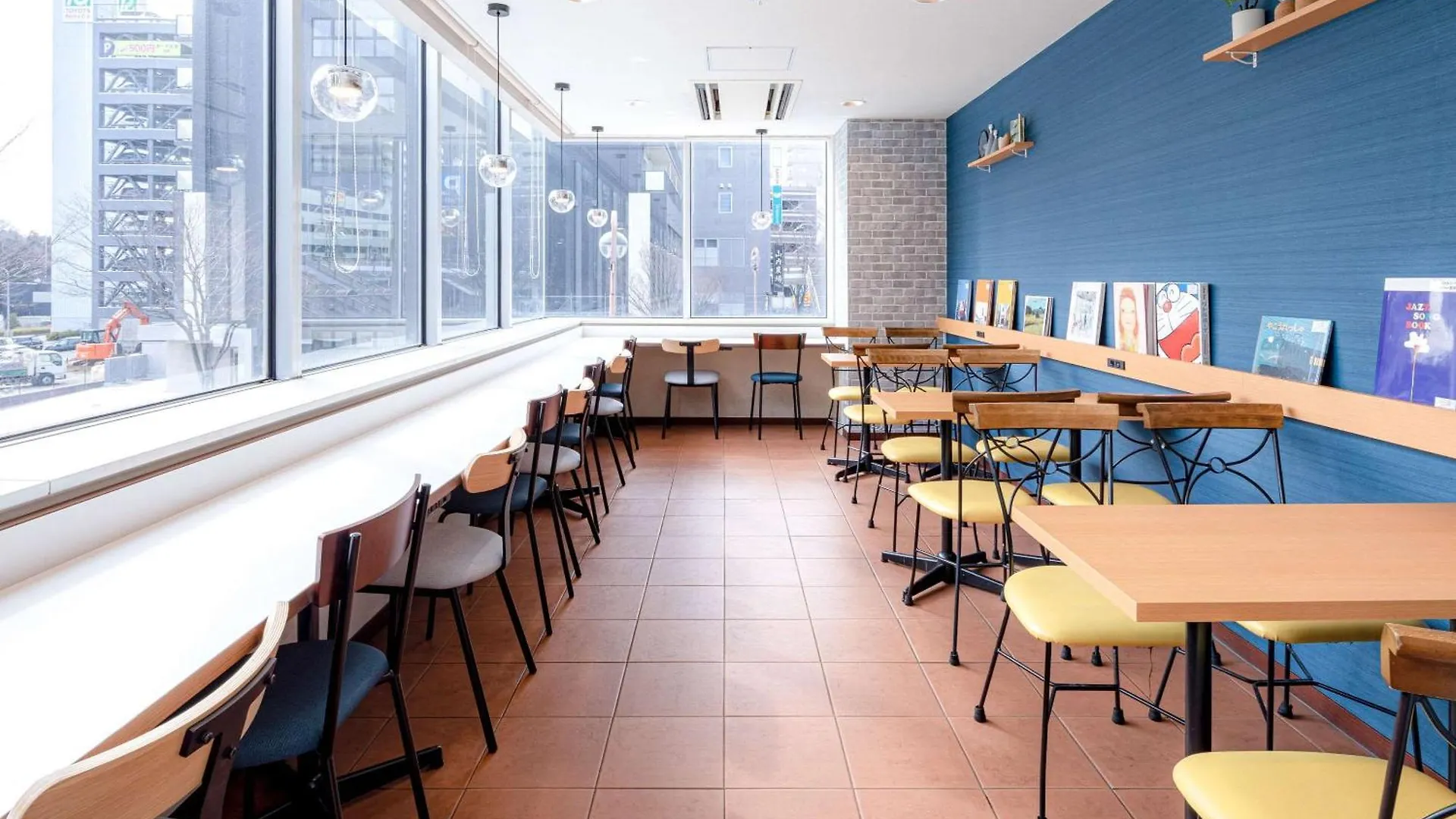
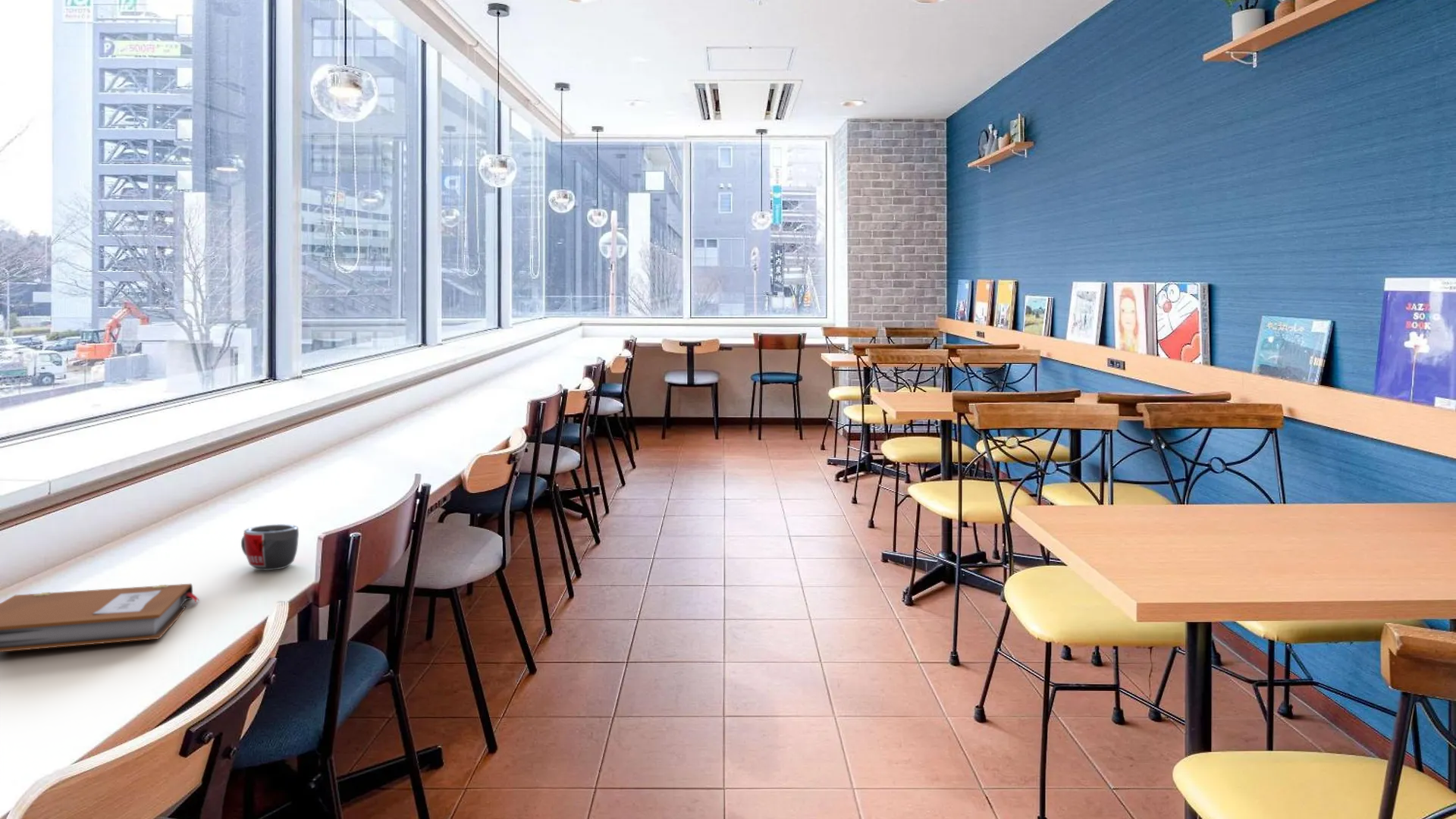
+ mug (265, 547)
+ notebook (91, 614)
